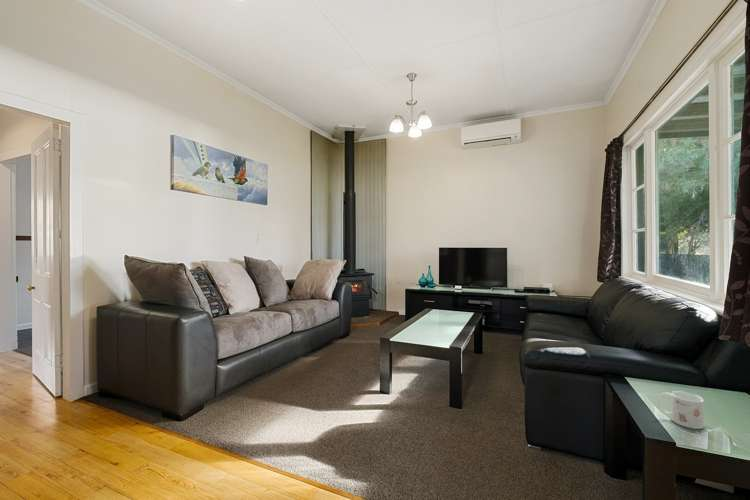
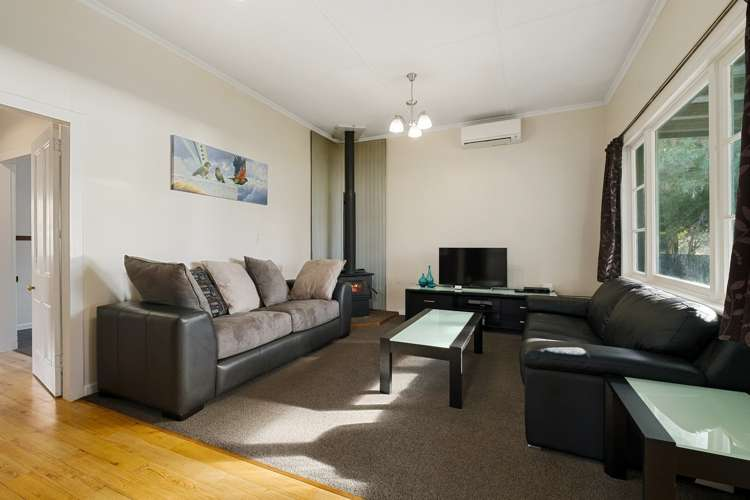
- mug (679, 407)
